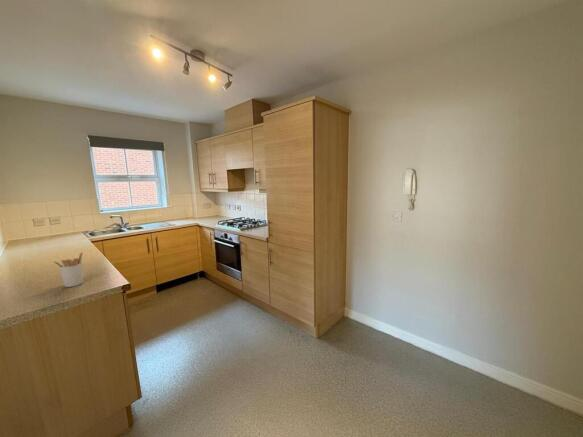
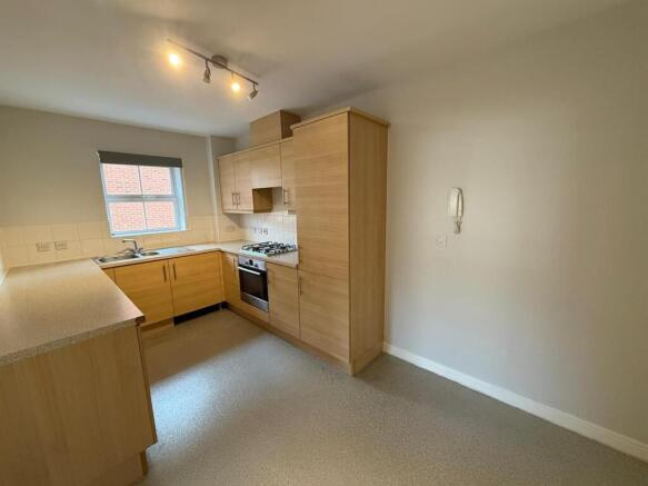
- utensil holder (71, 270)
